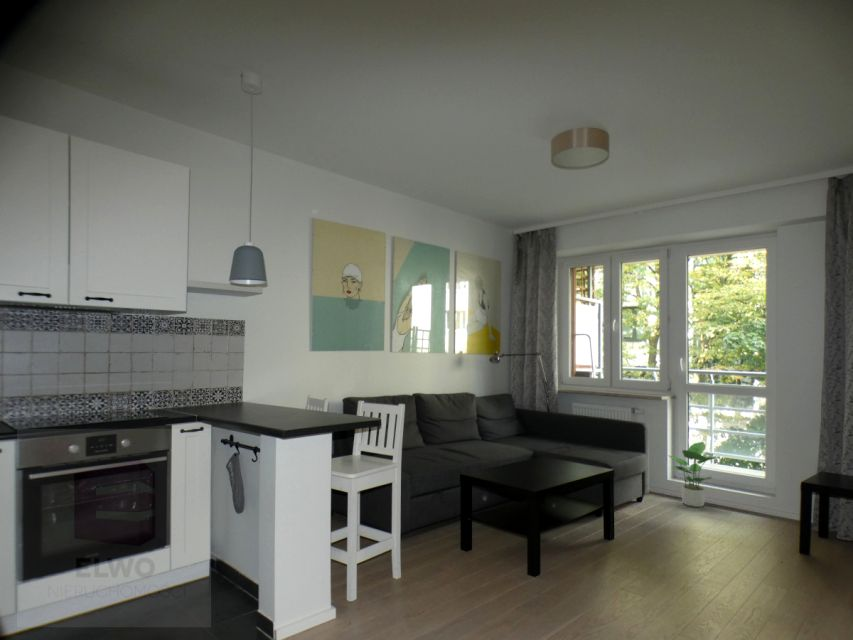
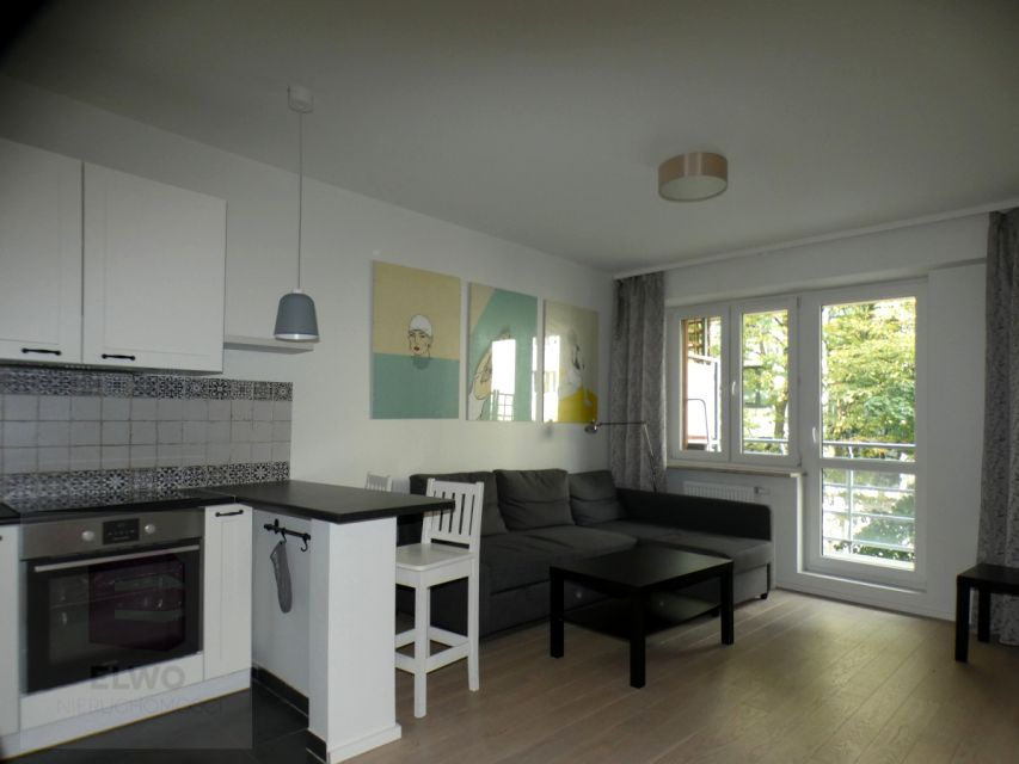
- potted plant (689, 472)
